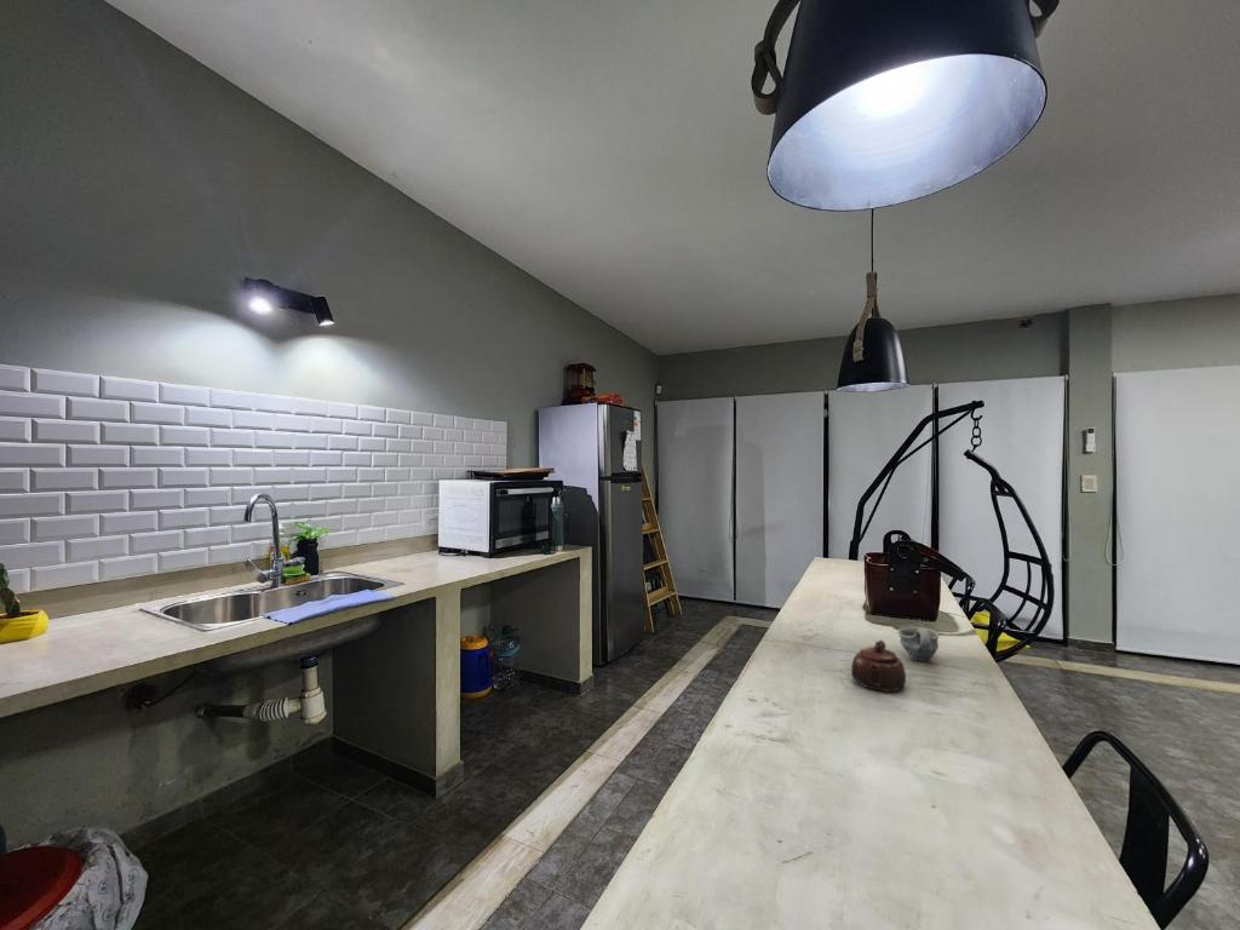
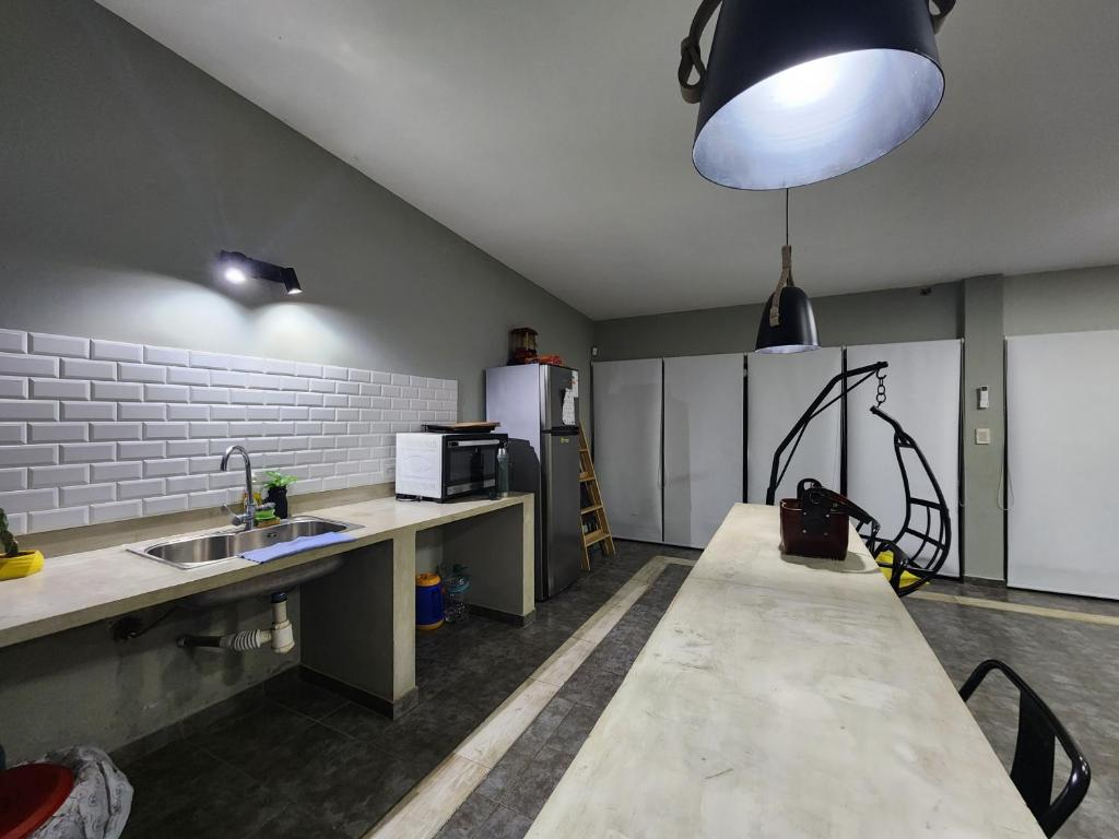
- cup (917, 641)
- teapot (878, 661)
